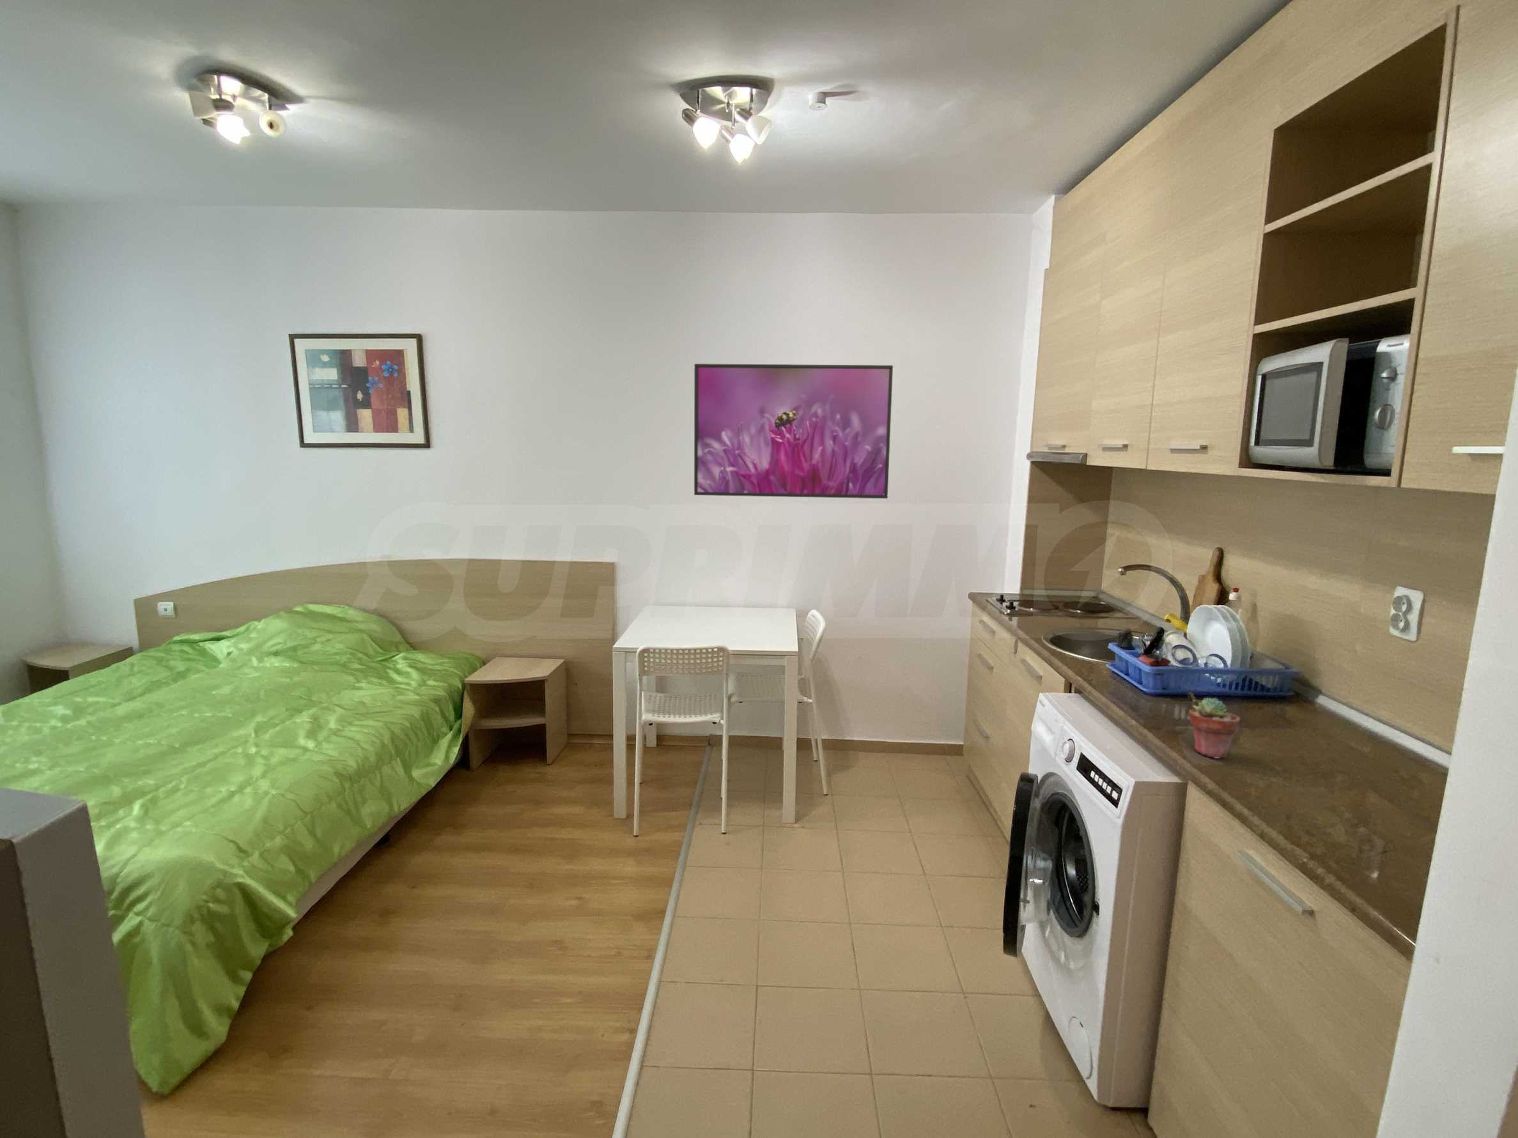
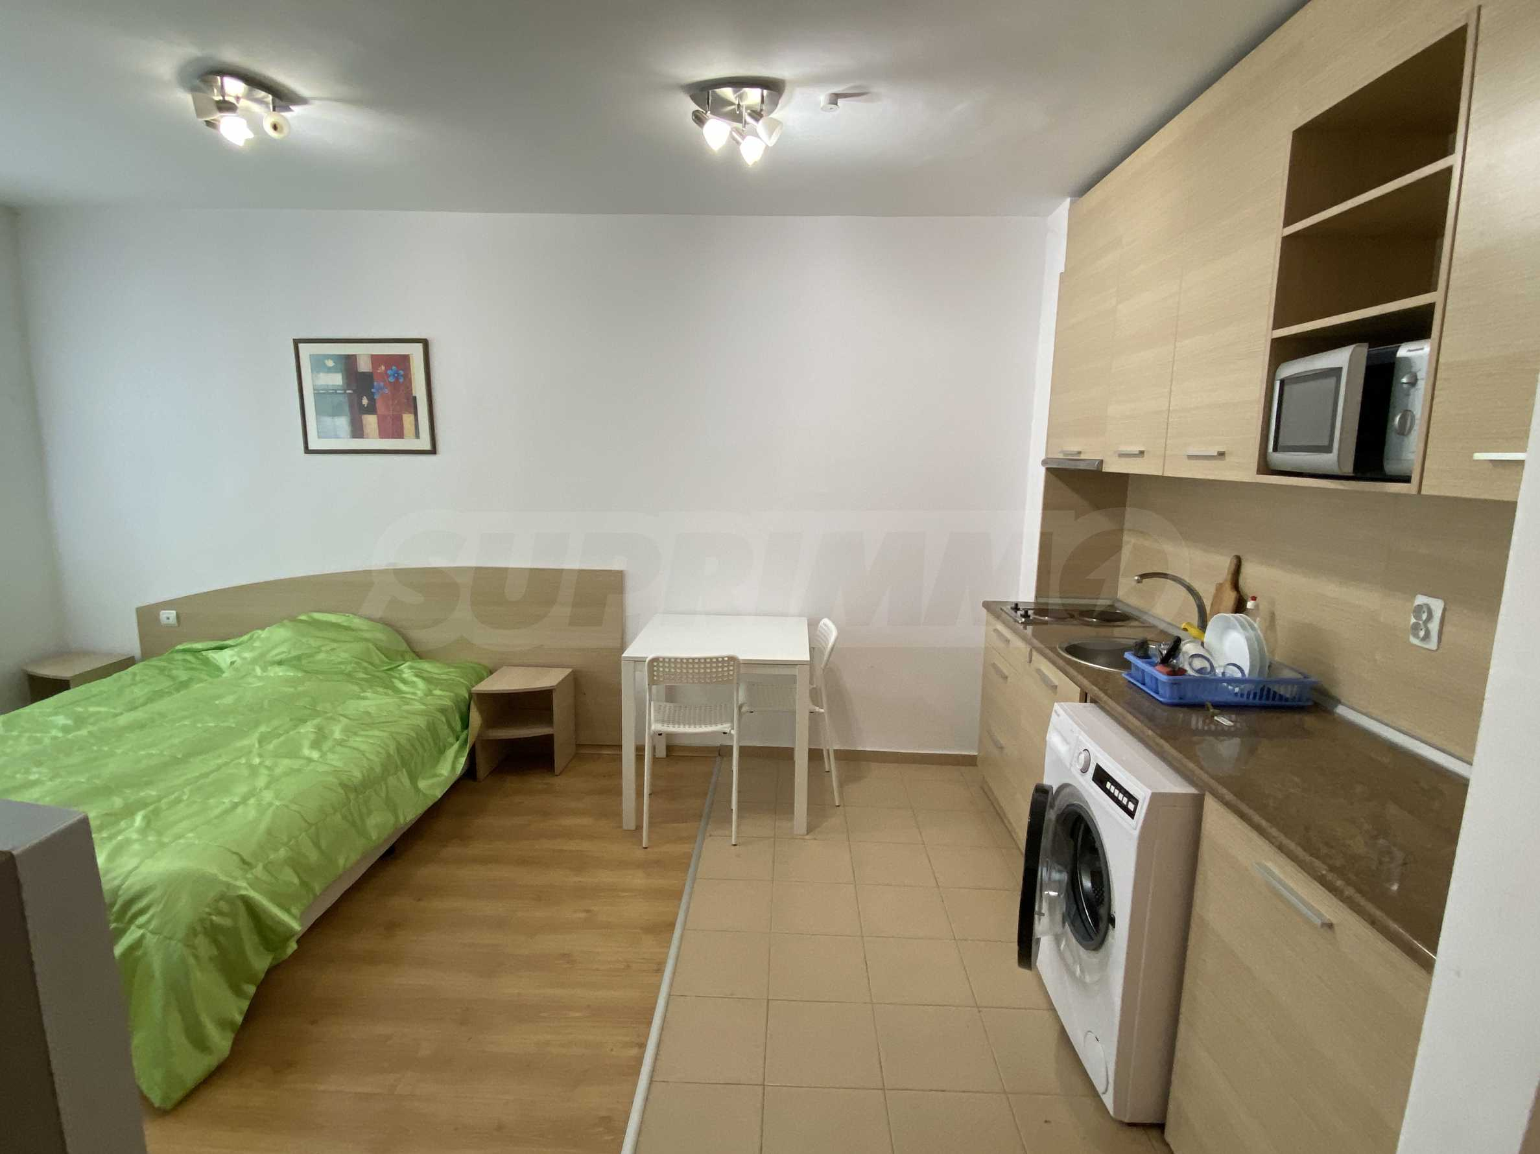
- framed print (791, 432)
- potted succulent (1213, 726)
